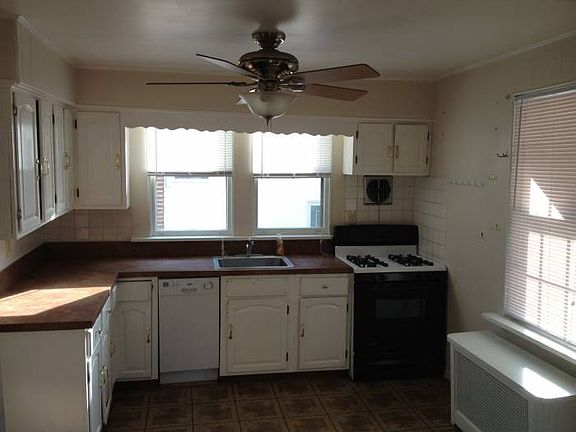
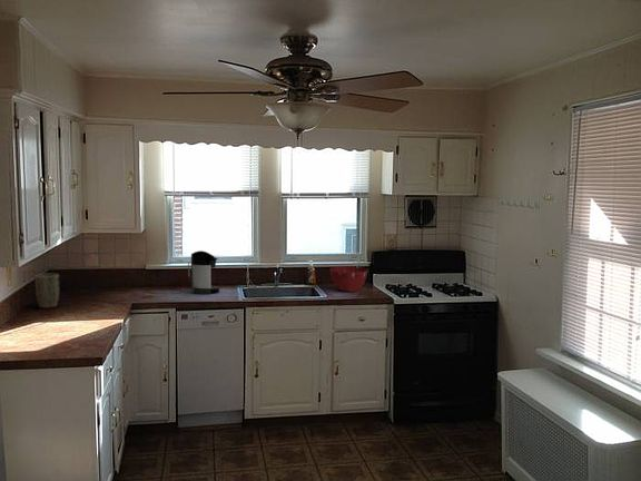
+ coffee maker (204, 272)
+ mixing bowl (348, 279)
+ plant pot (47, 291)
